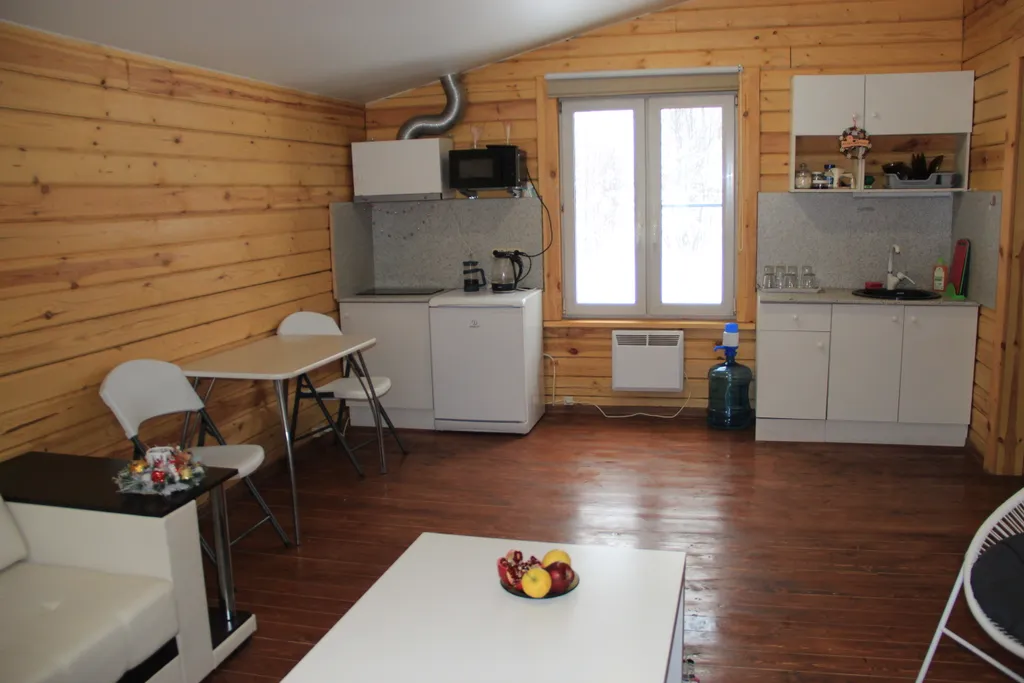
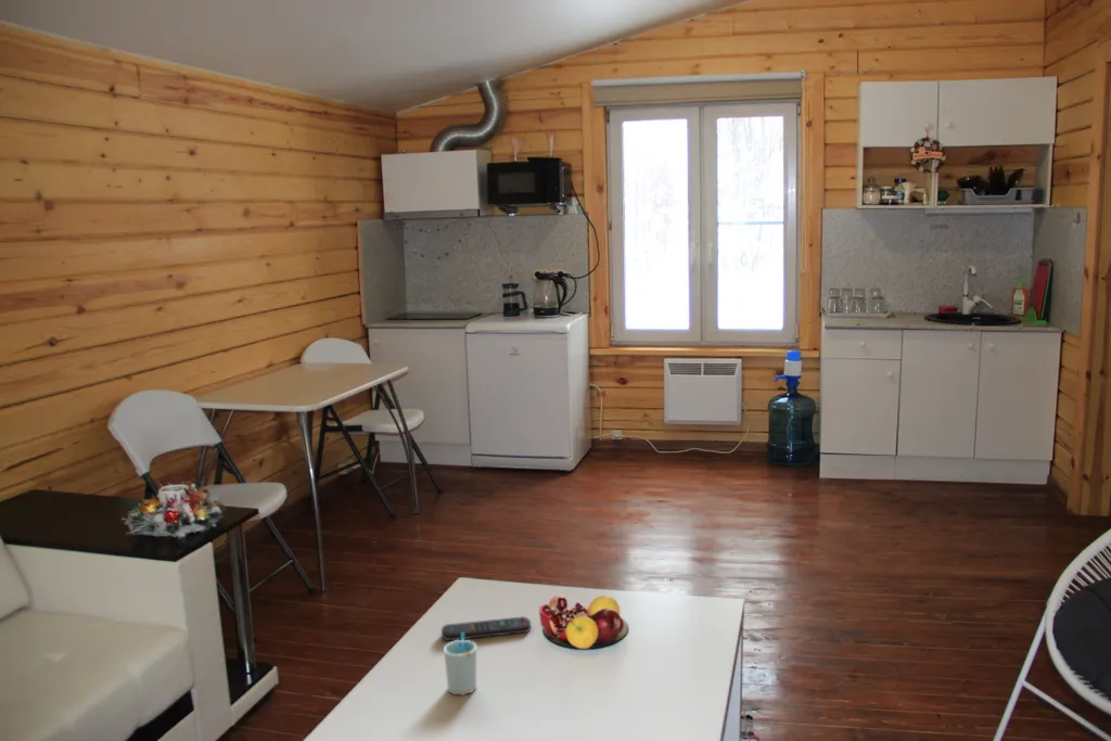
+ remote control (486, 627)
+ cup (461, 663)
